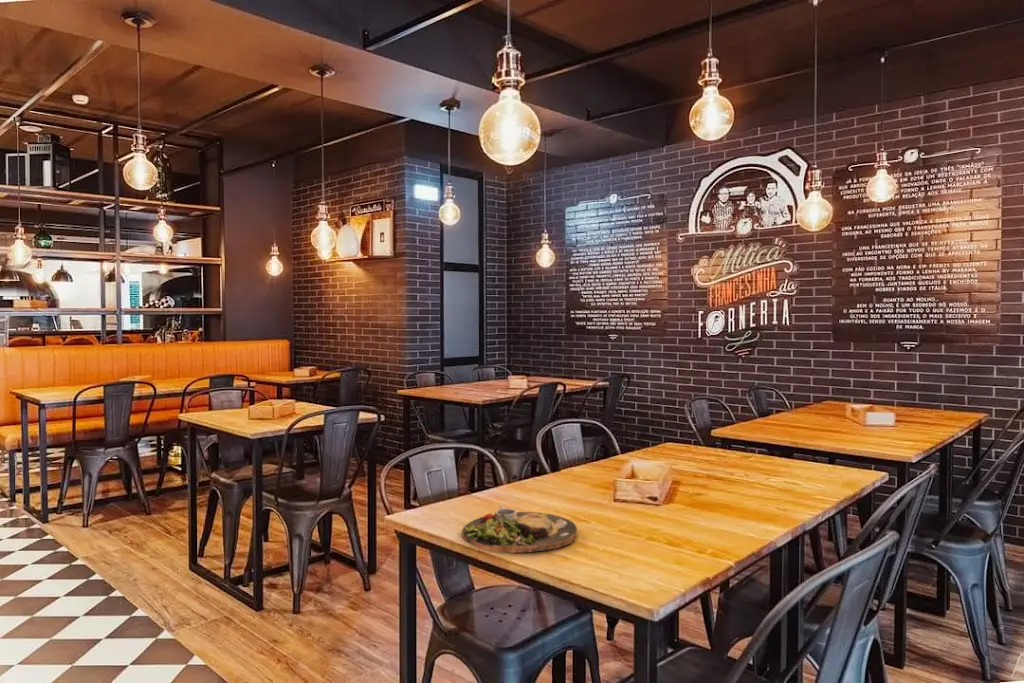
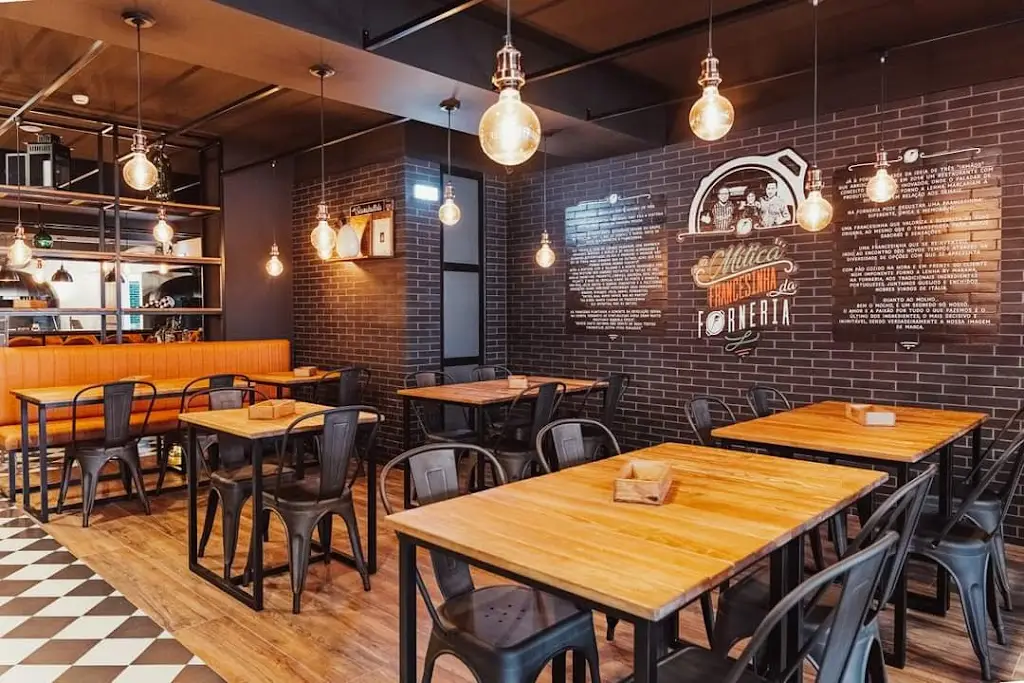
- dinner plate (519, 521)
